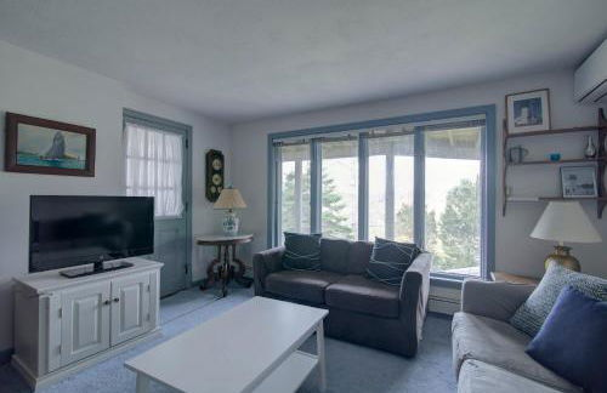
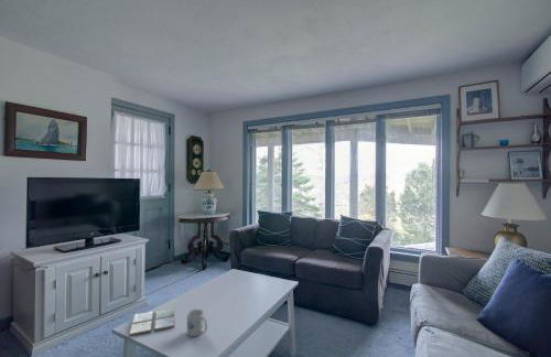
+ drink coaster (155, 320)
+ mug (197, 323)
